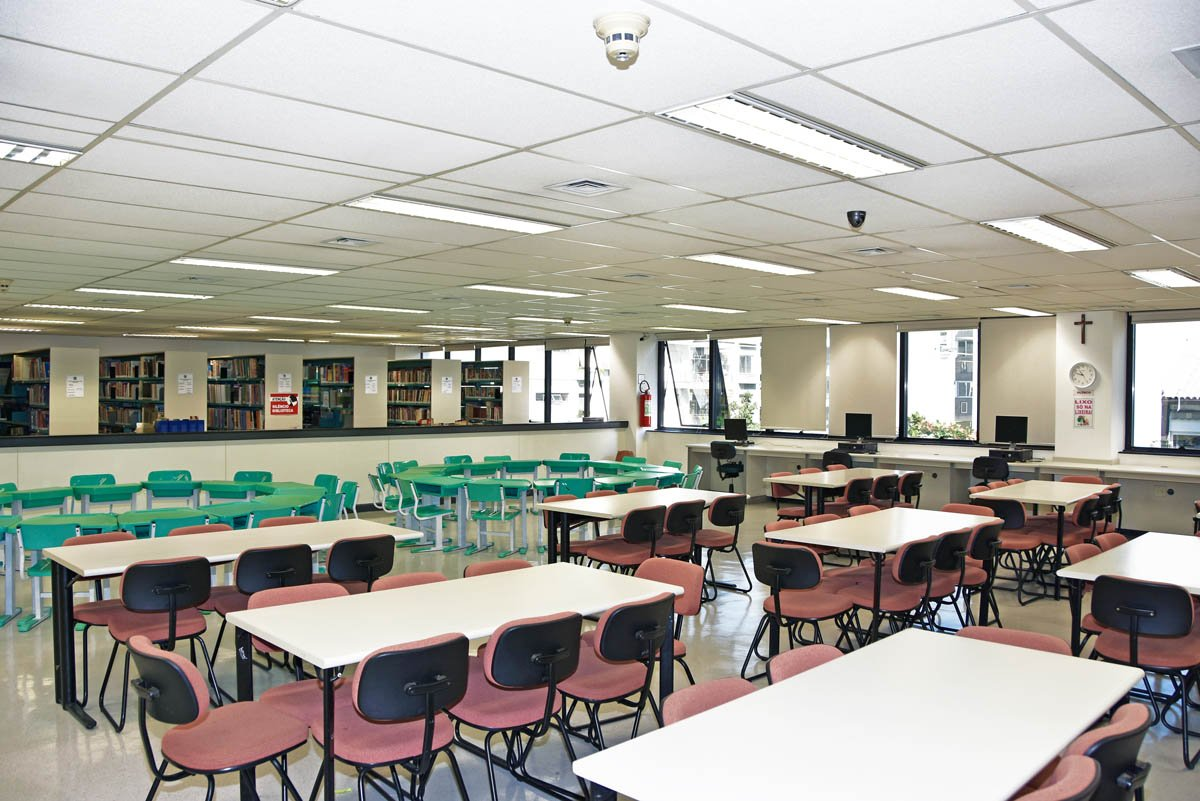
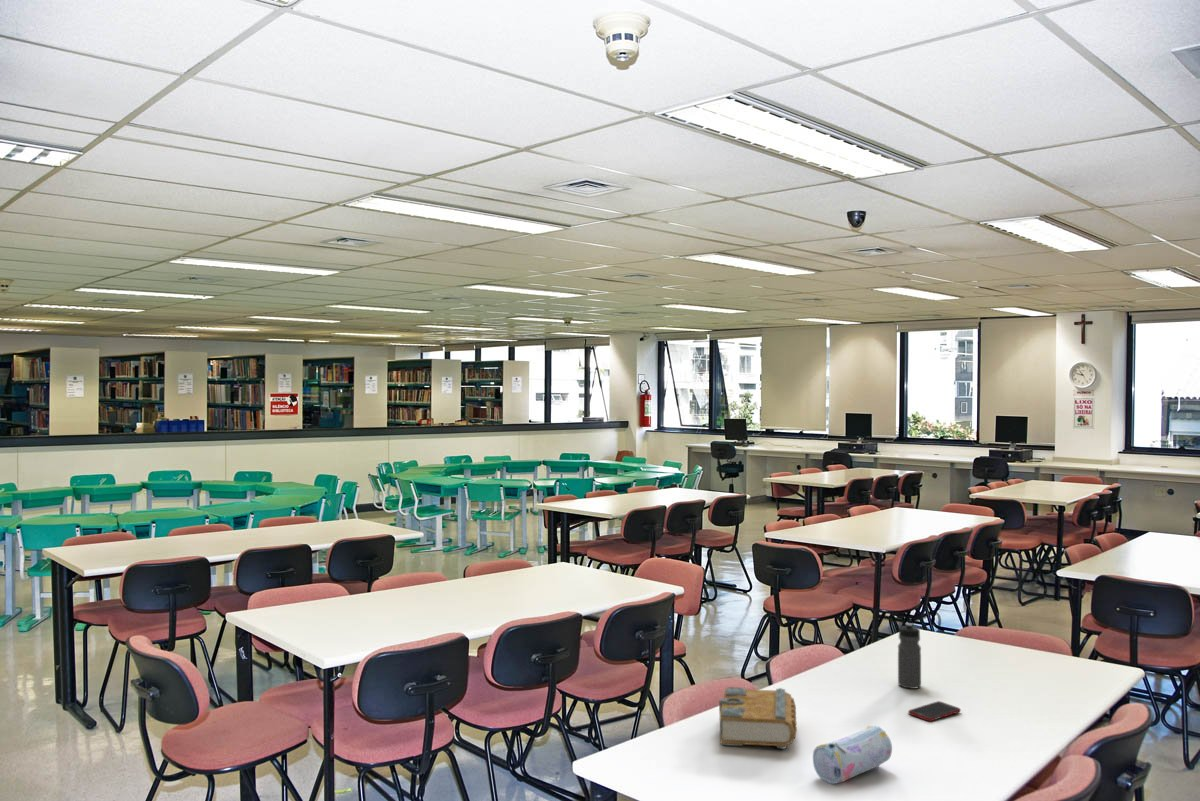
+ water bottle (909, 654)
+ cell phone (934, 711)
+ book (757, 715)
+ pencil case (852, 753)
